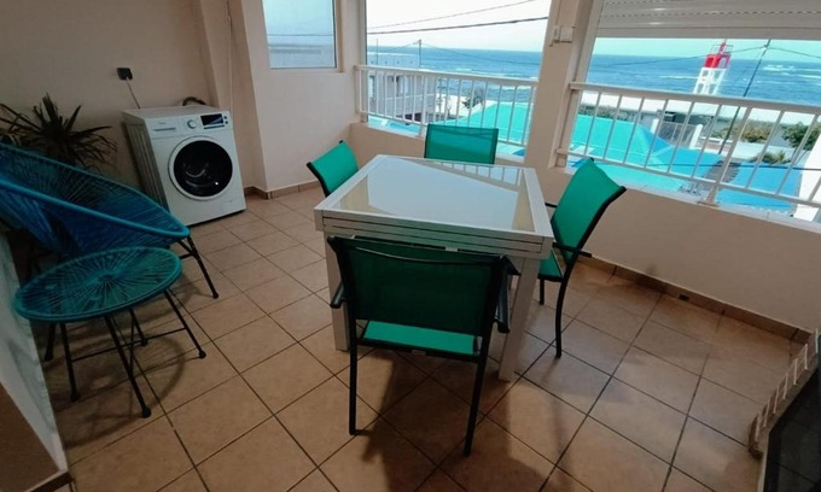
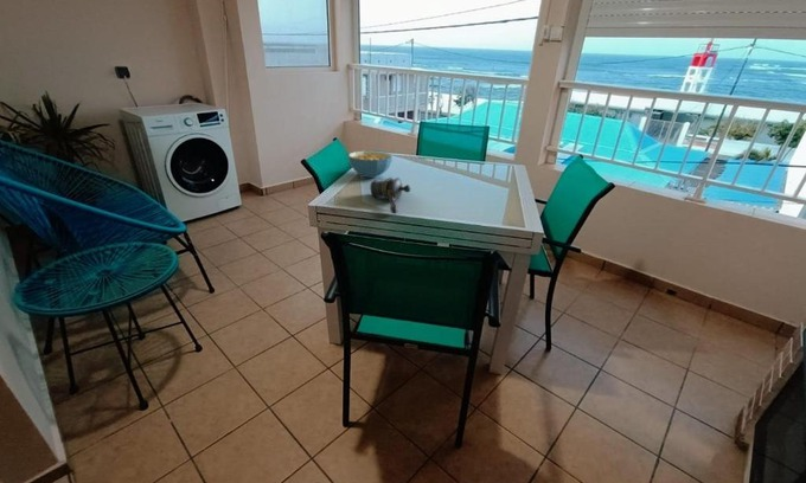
+ cereal bowl (370, 166)
+ coffee pot (390, 191)
